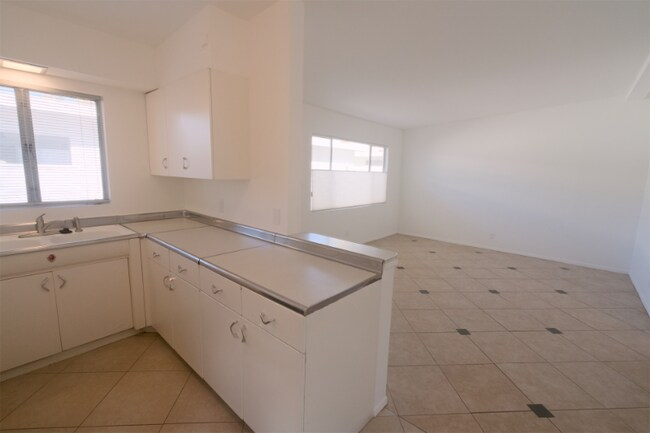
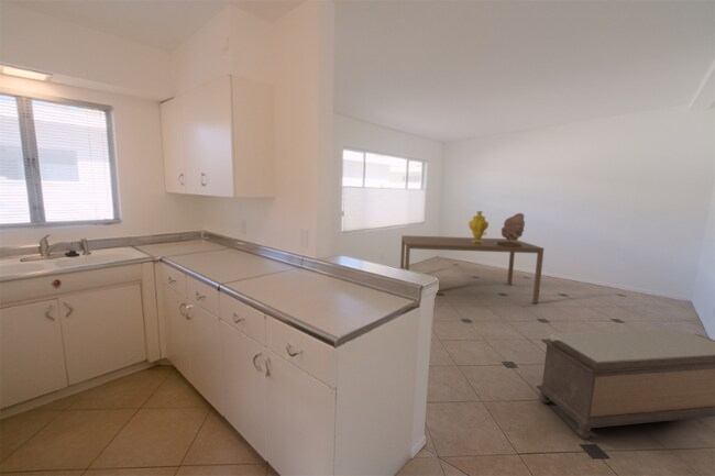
+ bench (638, 377)
+ decorative urn (477, 226)
+ sculpture bust (513, 229)
+ dining table (463, 250)
